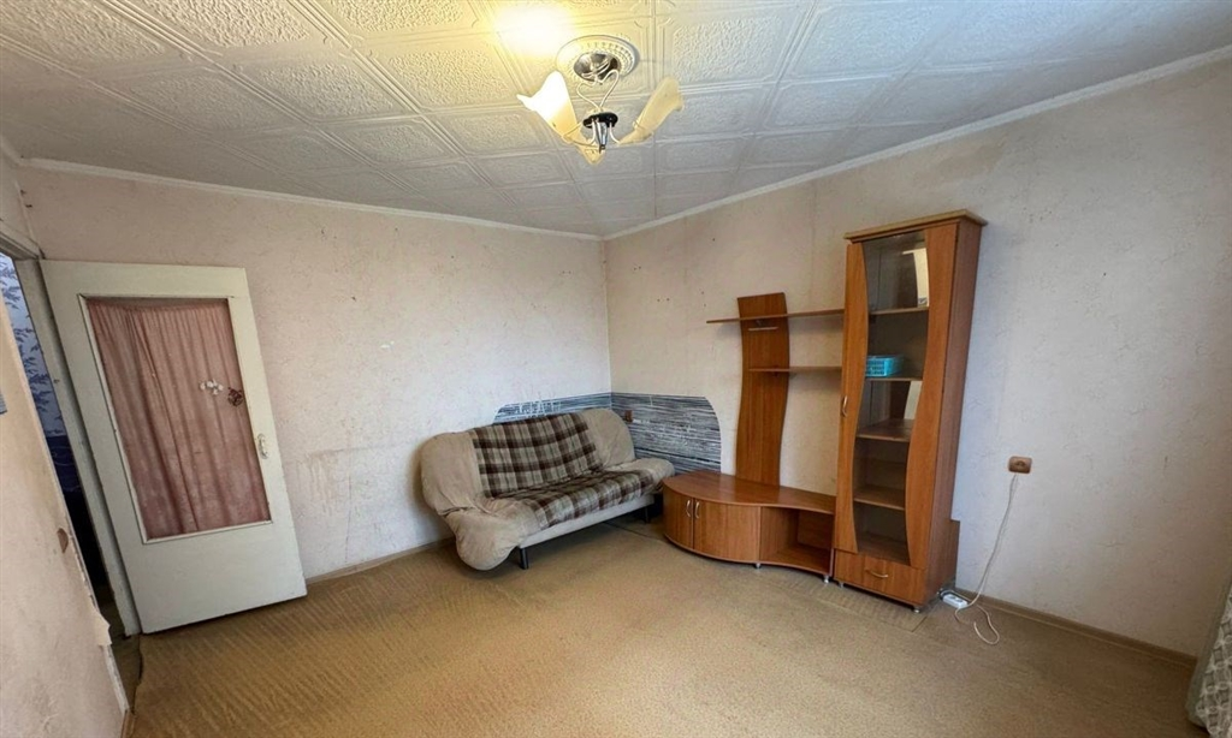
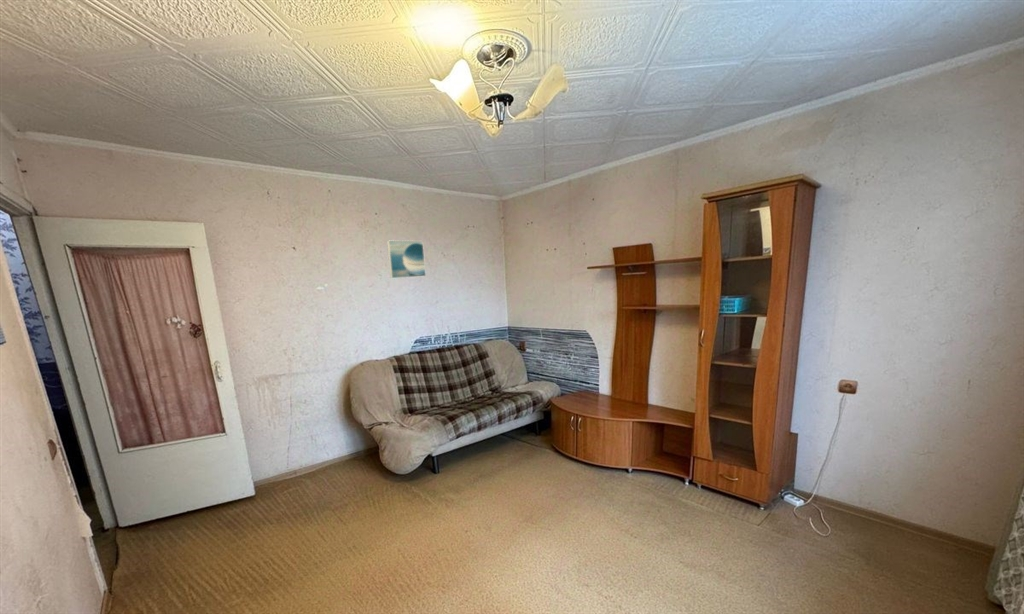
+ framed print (407, 259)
